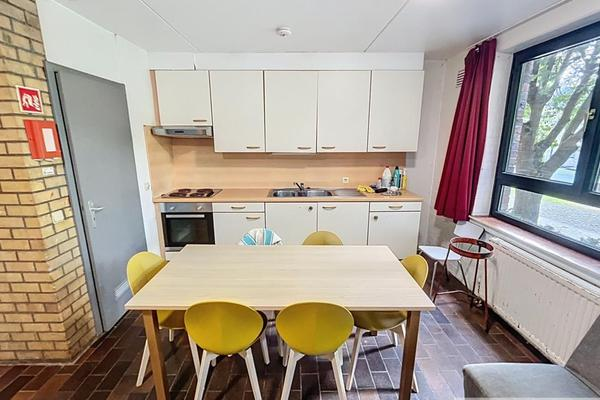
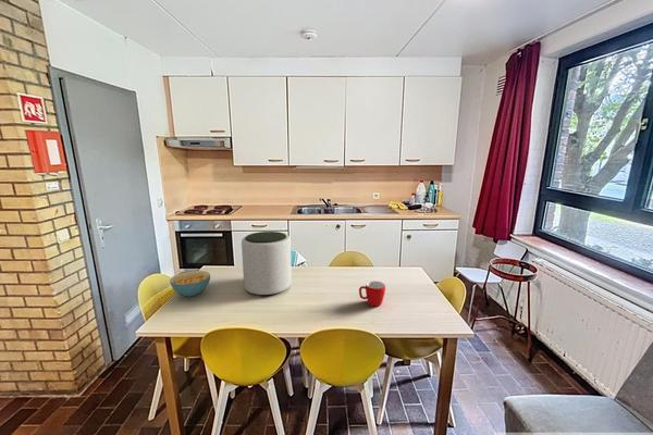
+ plant pot (267, 261)
+ mug (371, 294)
+ cereal bowl (190, 285)
